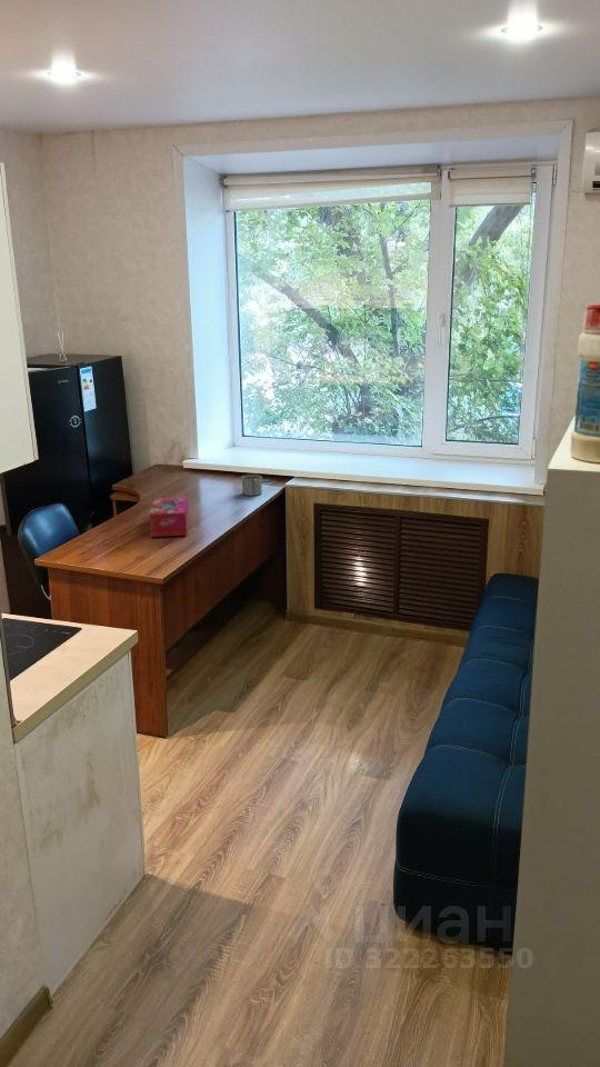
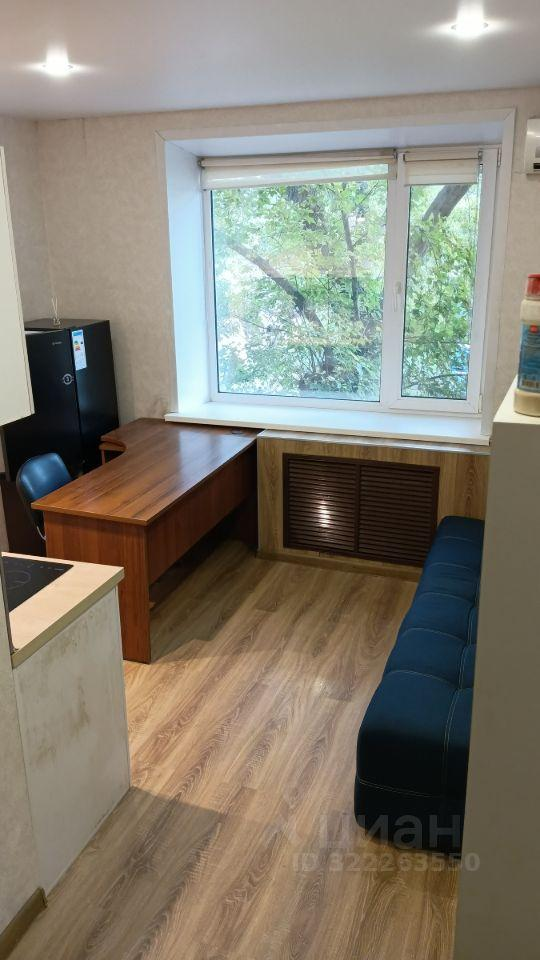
- tissue box (169, 516)
- mug (252, 485)
